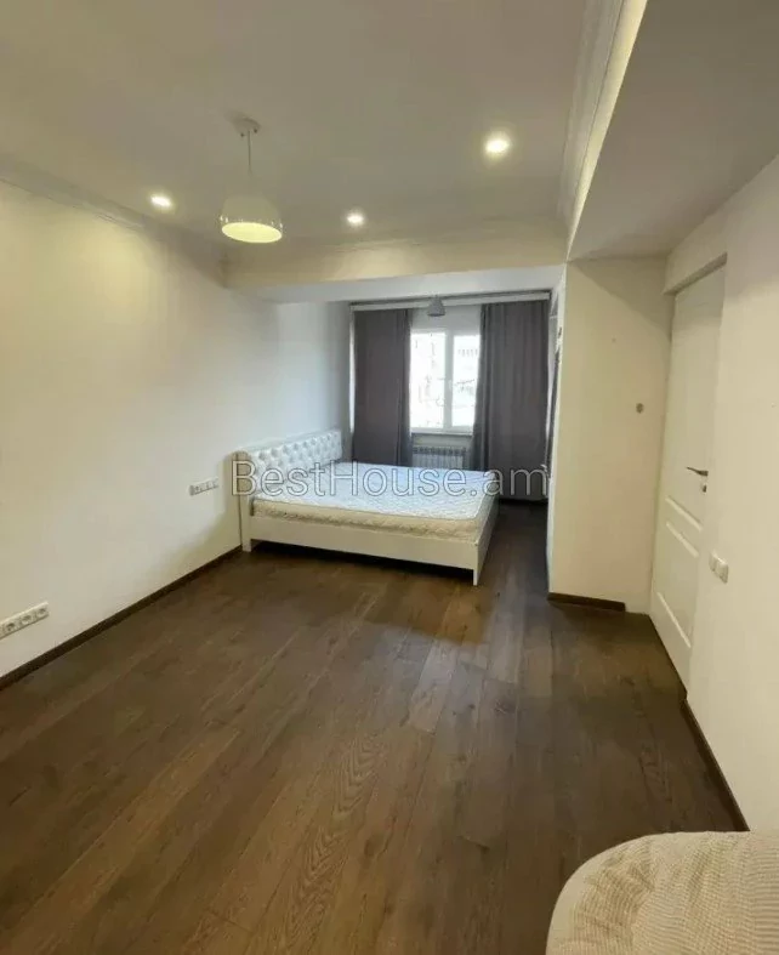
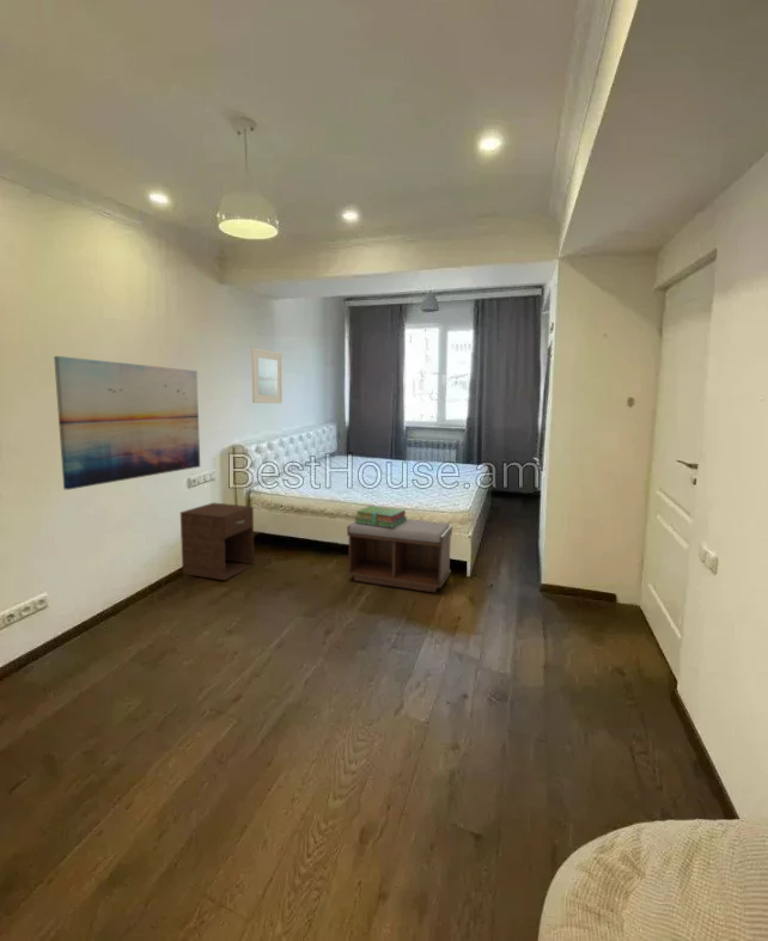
+ bench (400, 551)
+ nightstand (220, 539)
+ stack of books (380, 515)
+ wall art (140, 421)
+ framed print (267, 377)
